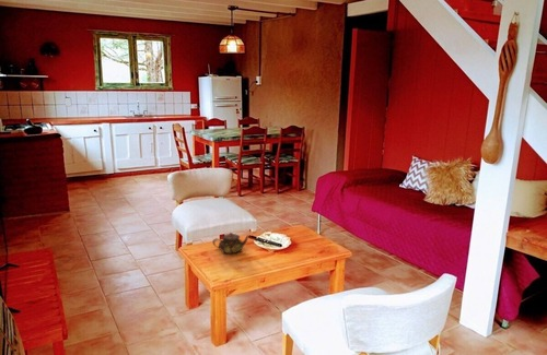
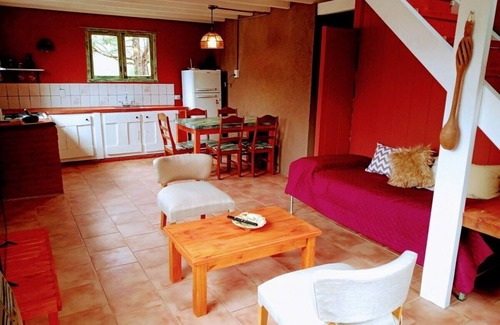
- teapot (231, 241)
